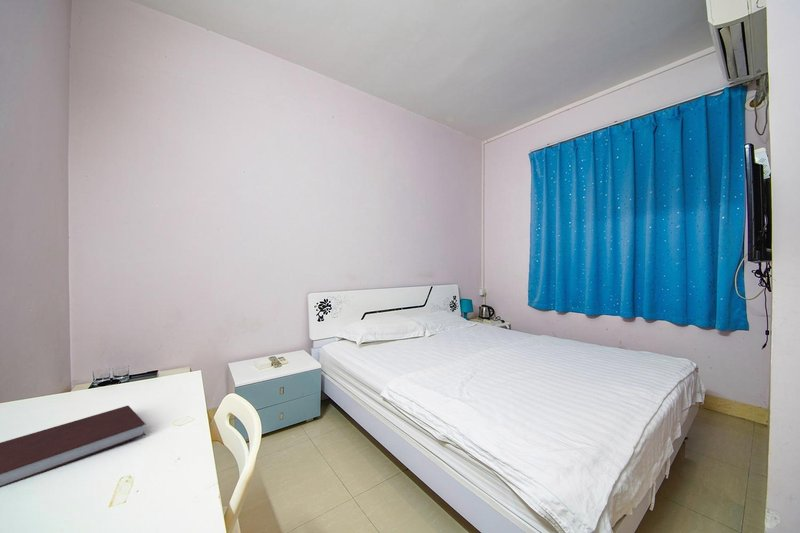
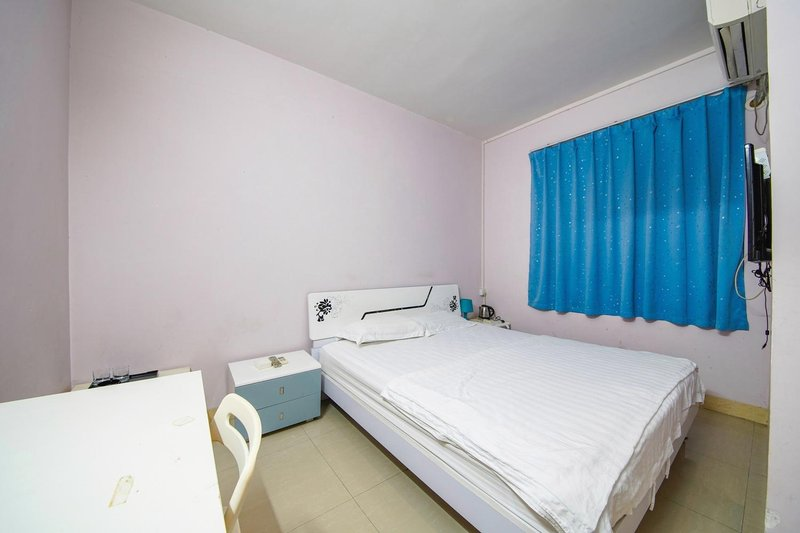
- notebook (73, 439)
